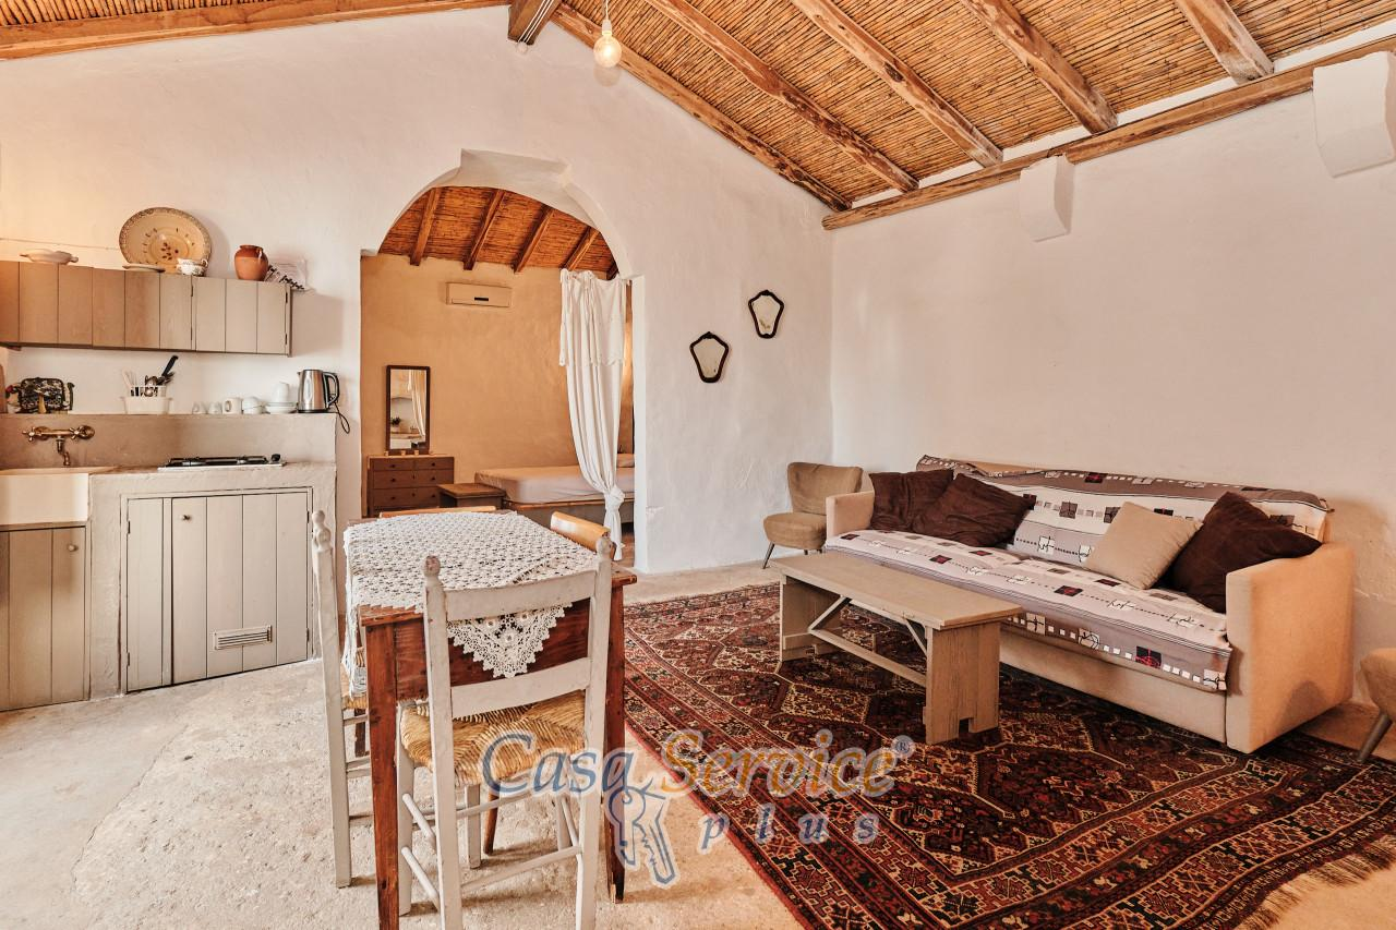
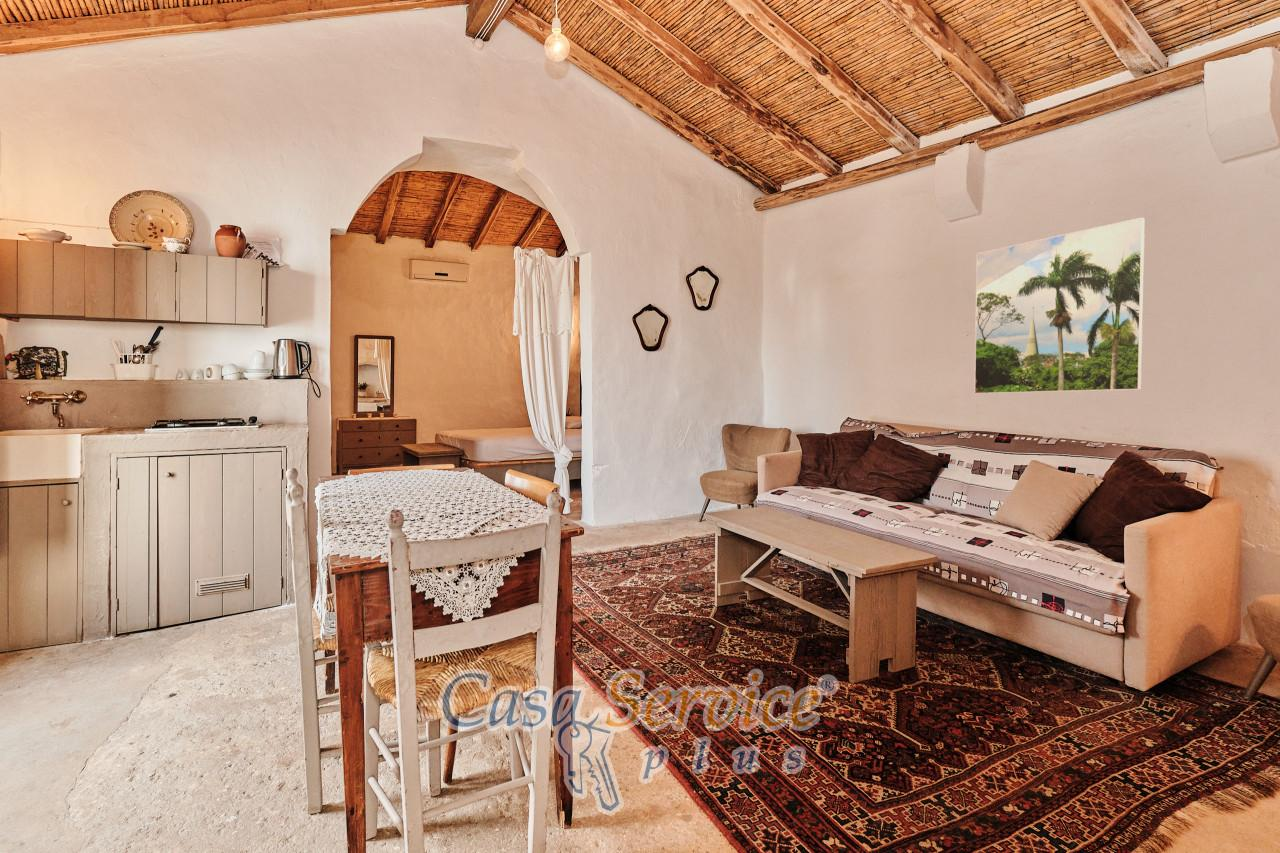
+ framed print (1050, 314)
